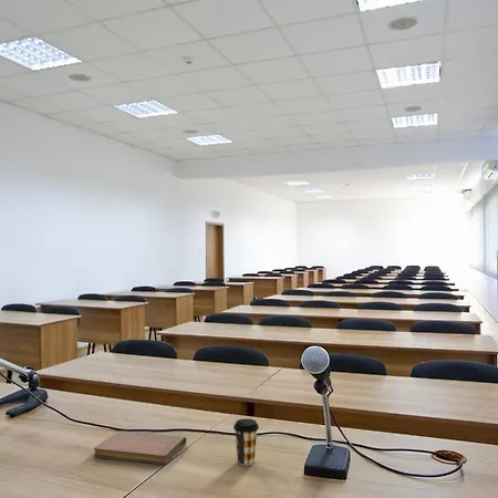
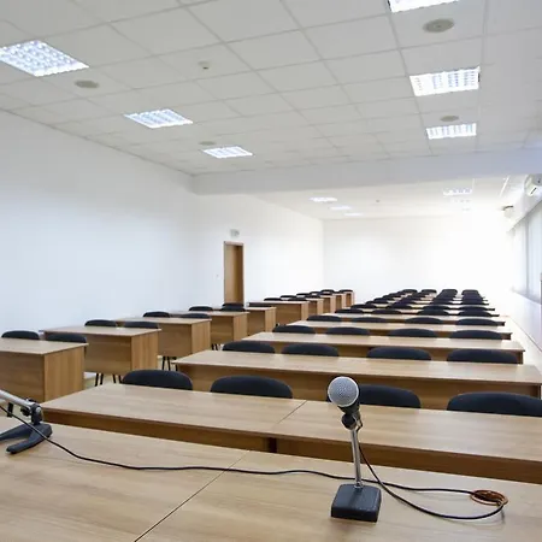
- notebook (141, 445)
- coffee cup (246, 442)
